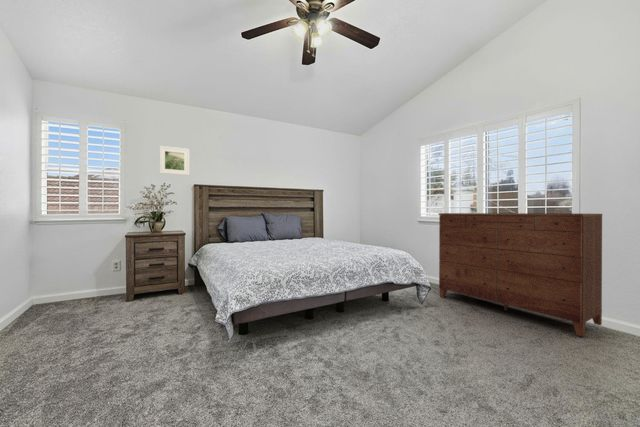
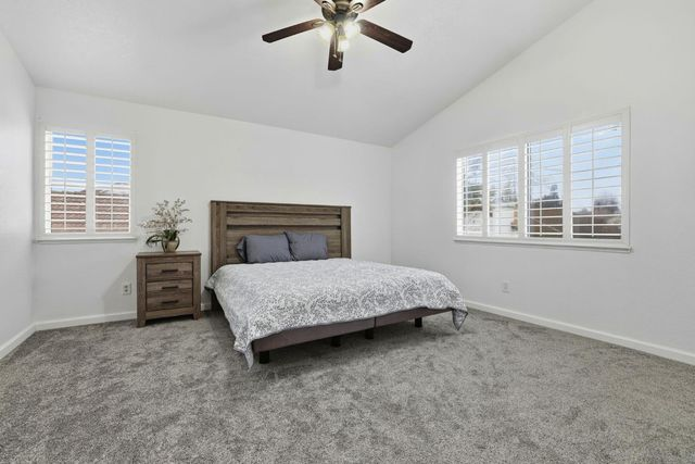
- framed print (174, 160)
- dresser (508, 261)
